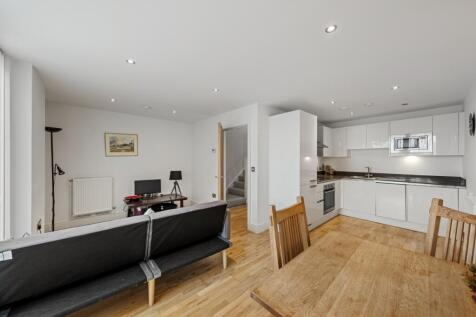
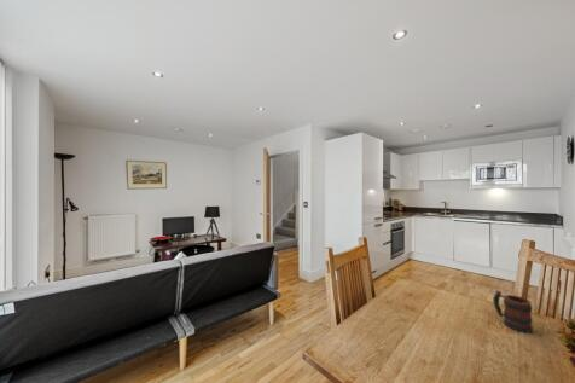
+ mug (511, 309)
